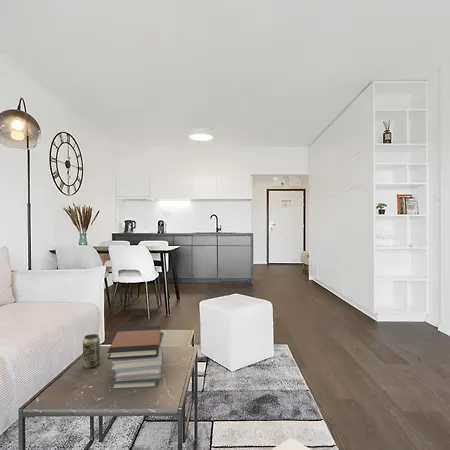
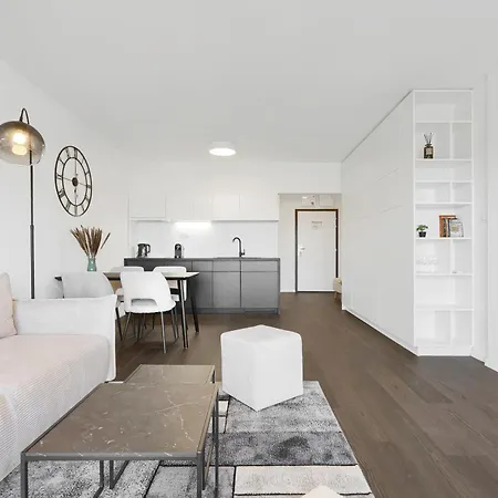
- beverage can (91, 351)
- book stack (138, 355)
